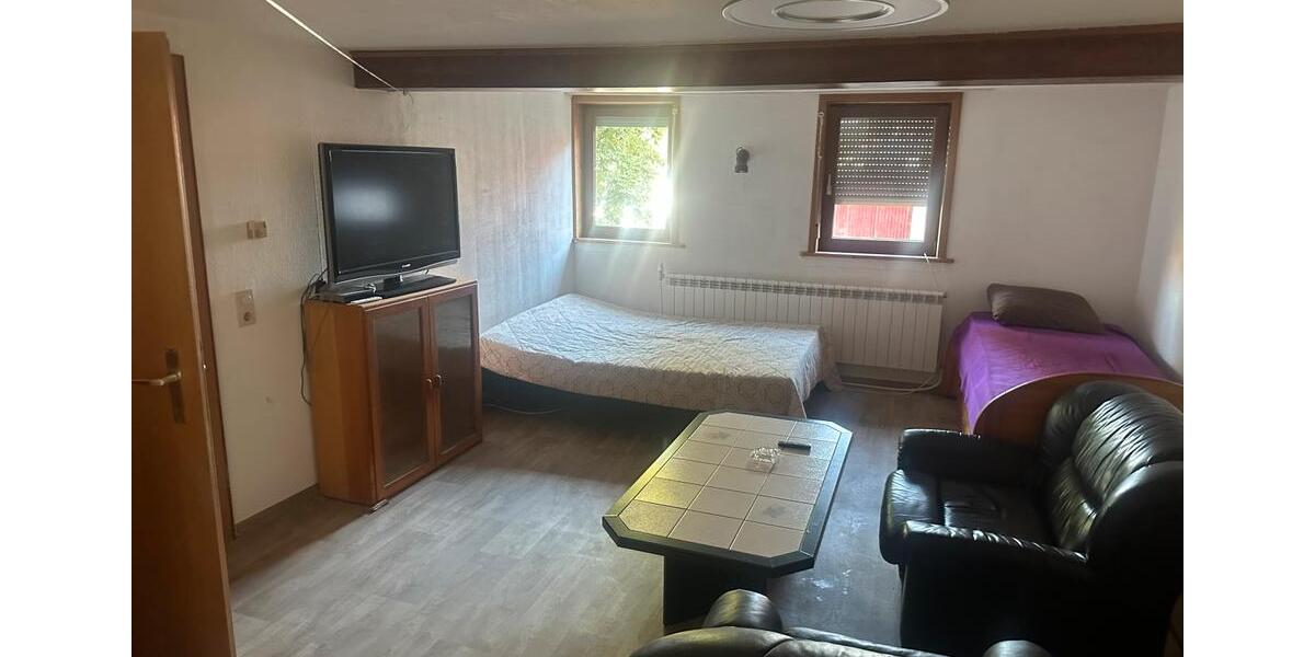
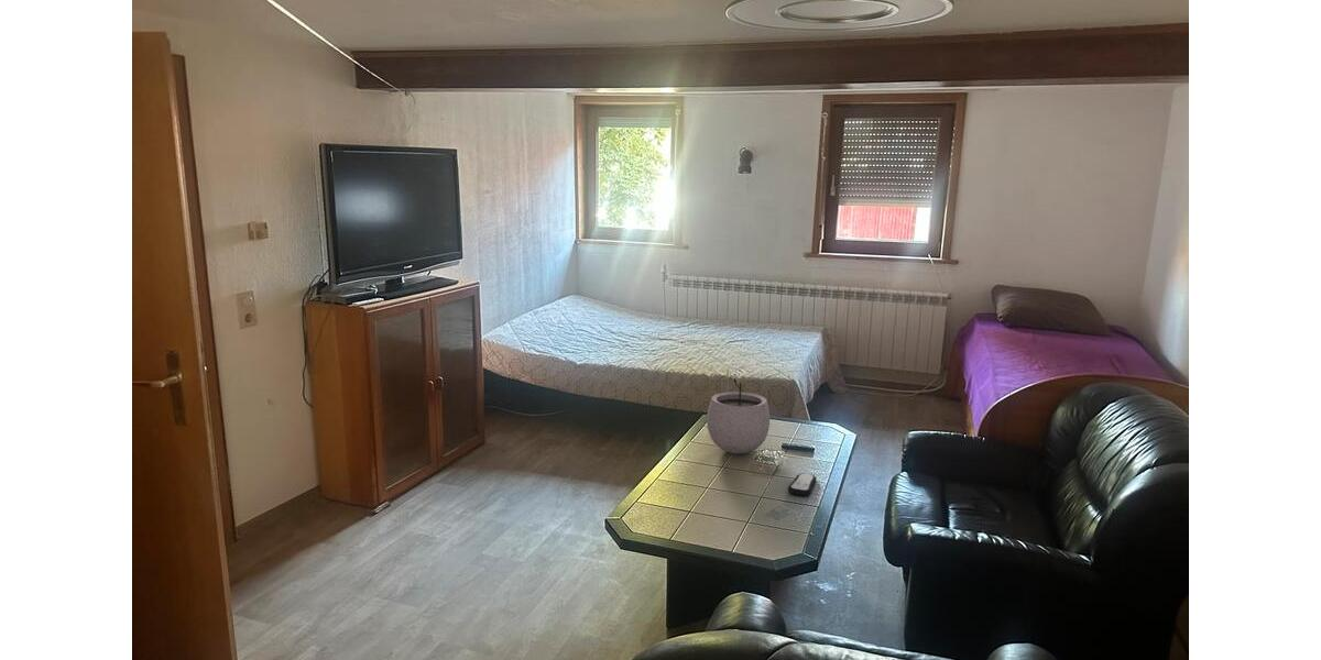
+ plant pot (738, 413)
+ remote control (803, 483)
